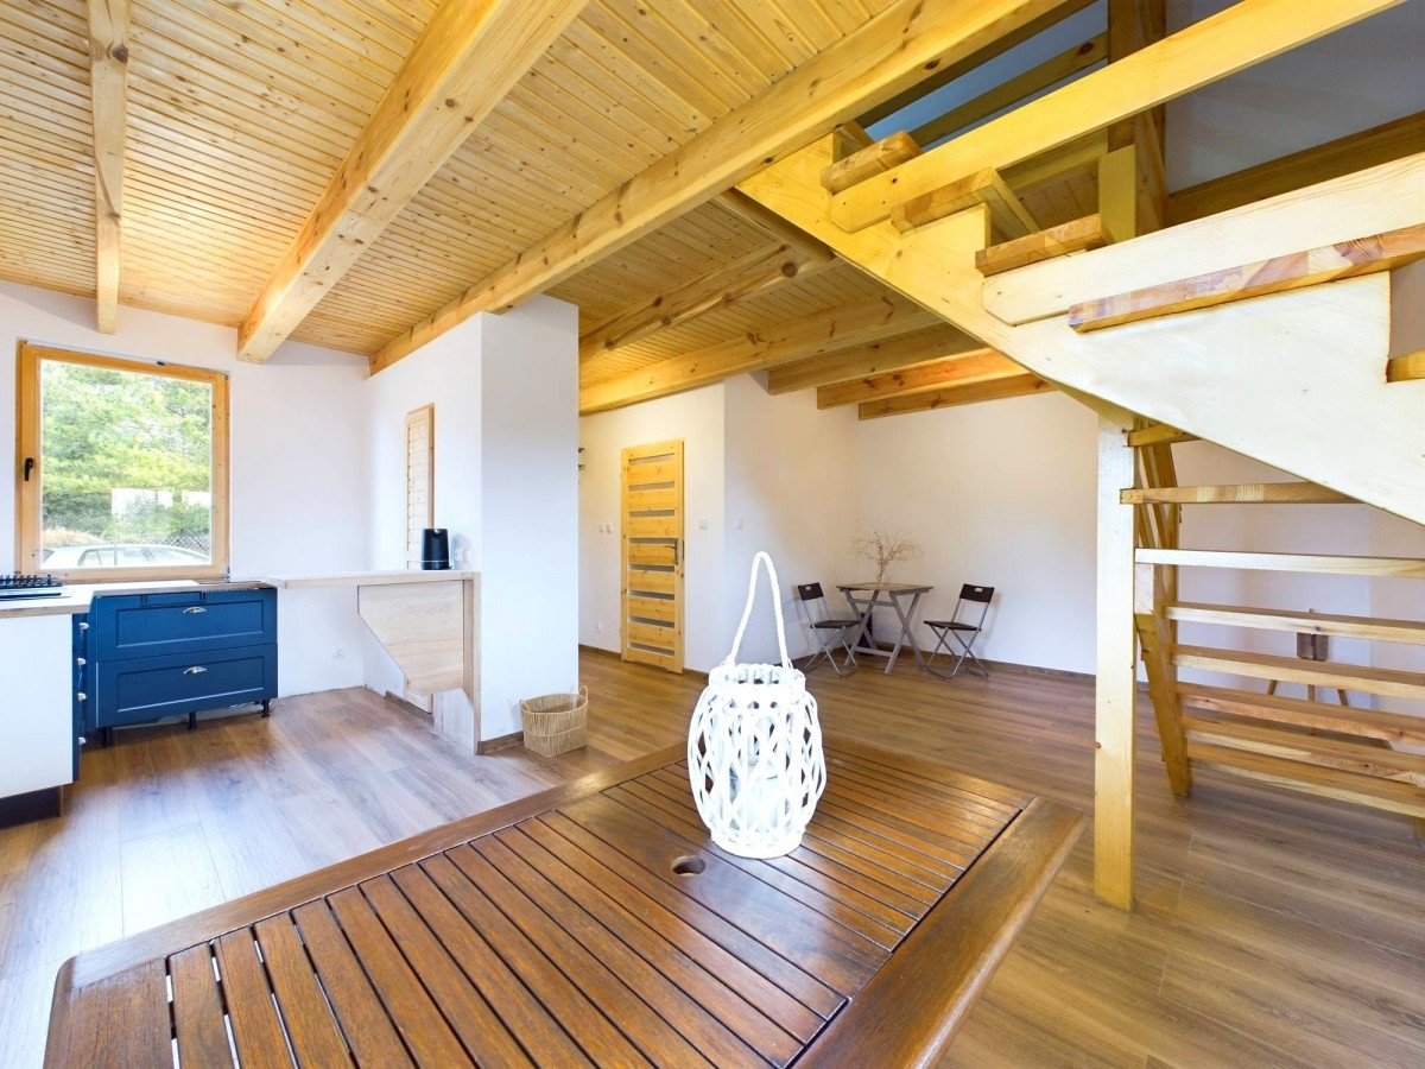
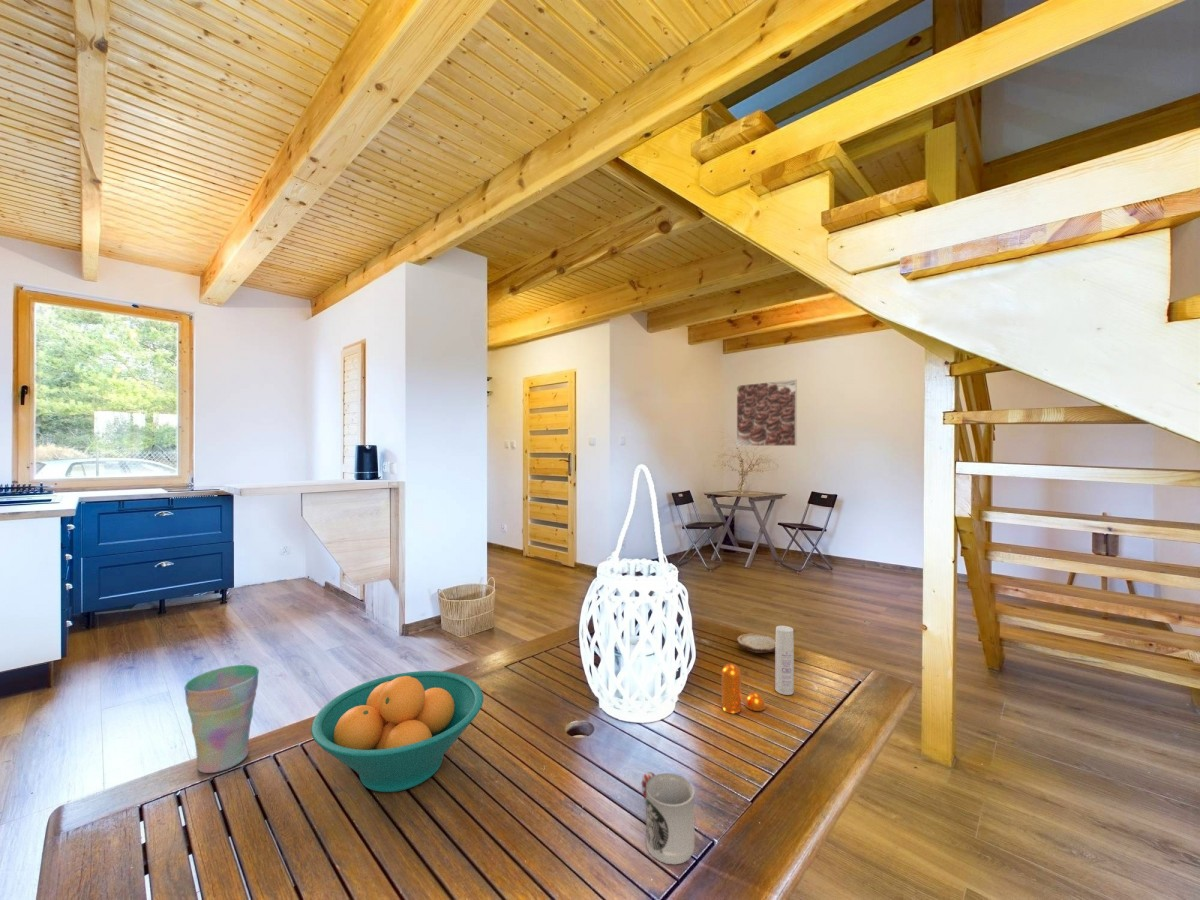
+ cup (223, 719)
+ cup (663, 810)
+ fruit bowl (402, 722)
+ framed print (765, 414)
+ bottle (784, 659)
+ wood slice (757, 644)
+ pepper shaker (740, 685)
